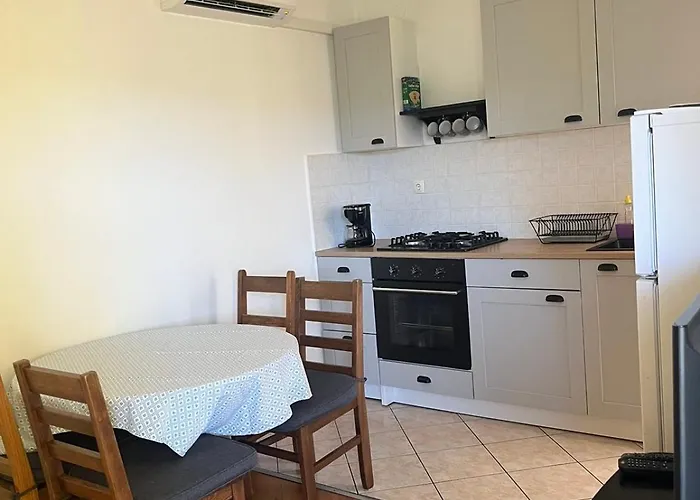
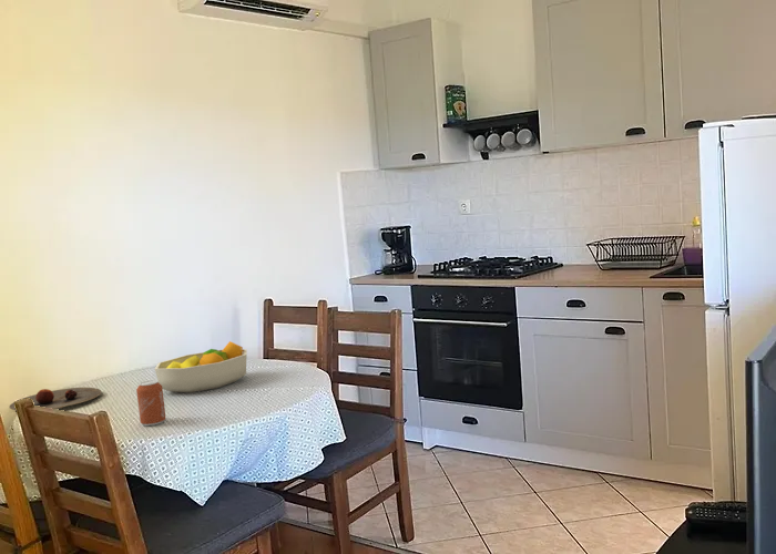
+ plate (55, 394)
+ can (151, 402)
+ fruit bowl (203, 366)
